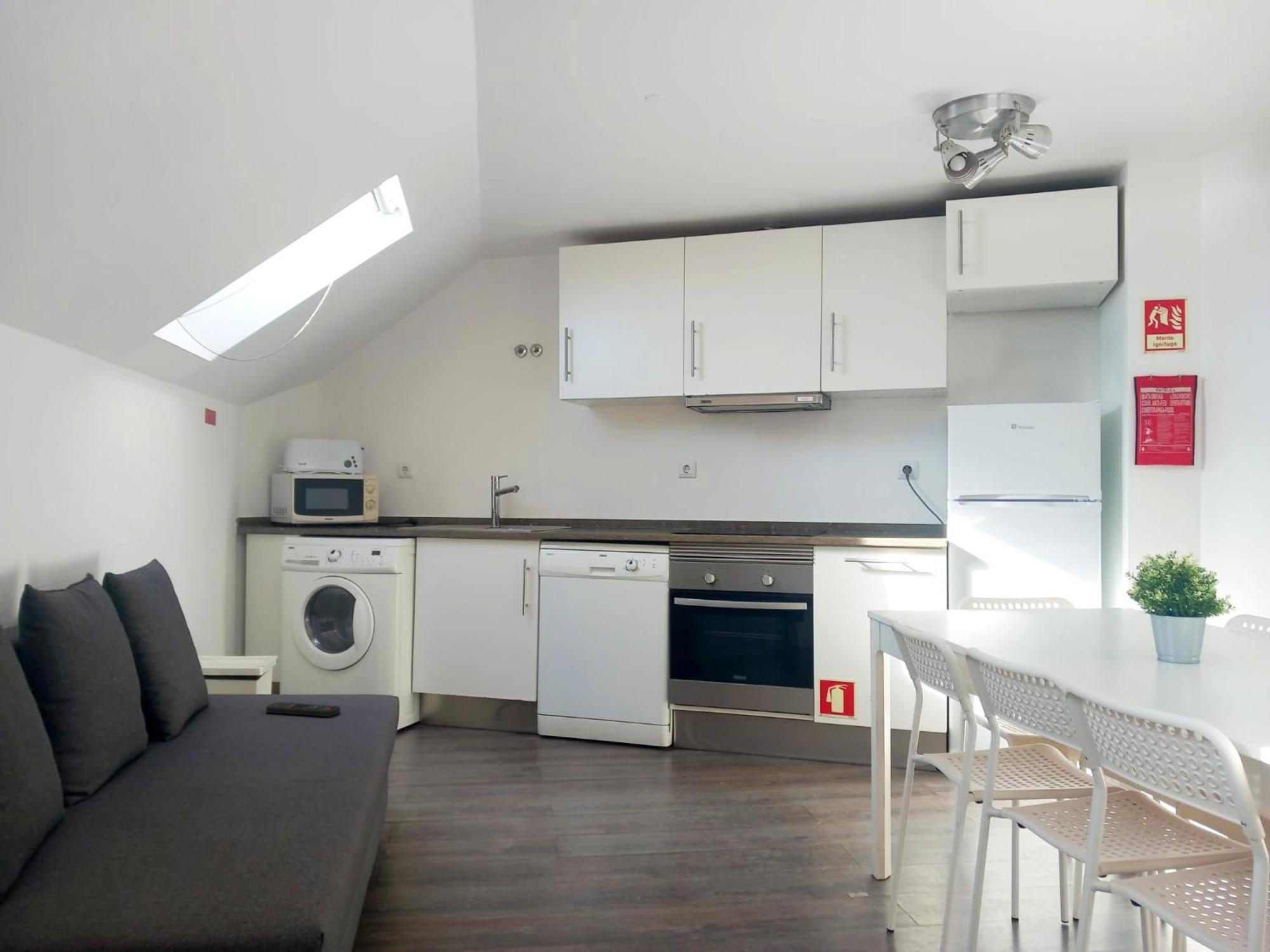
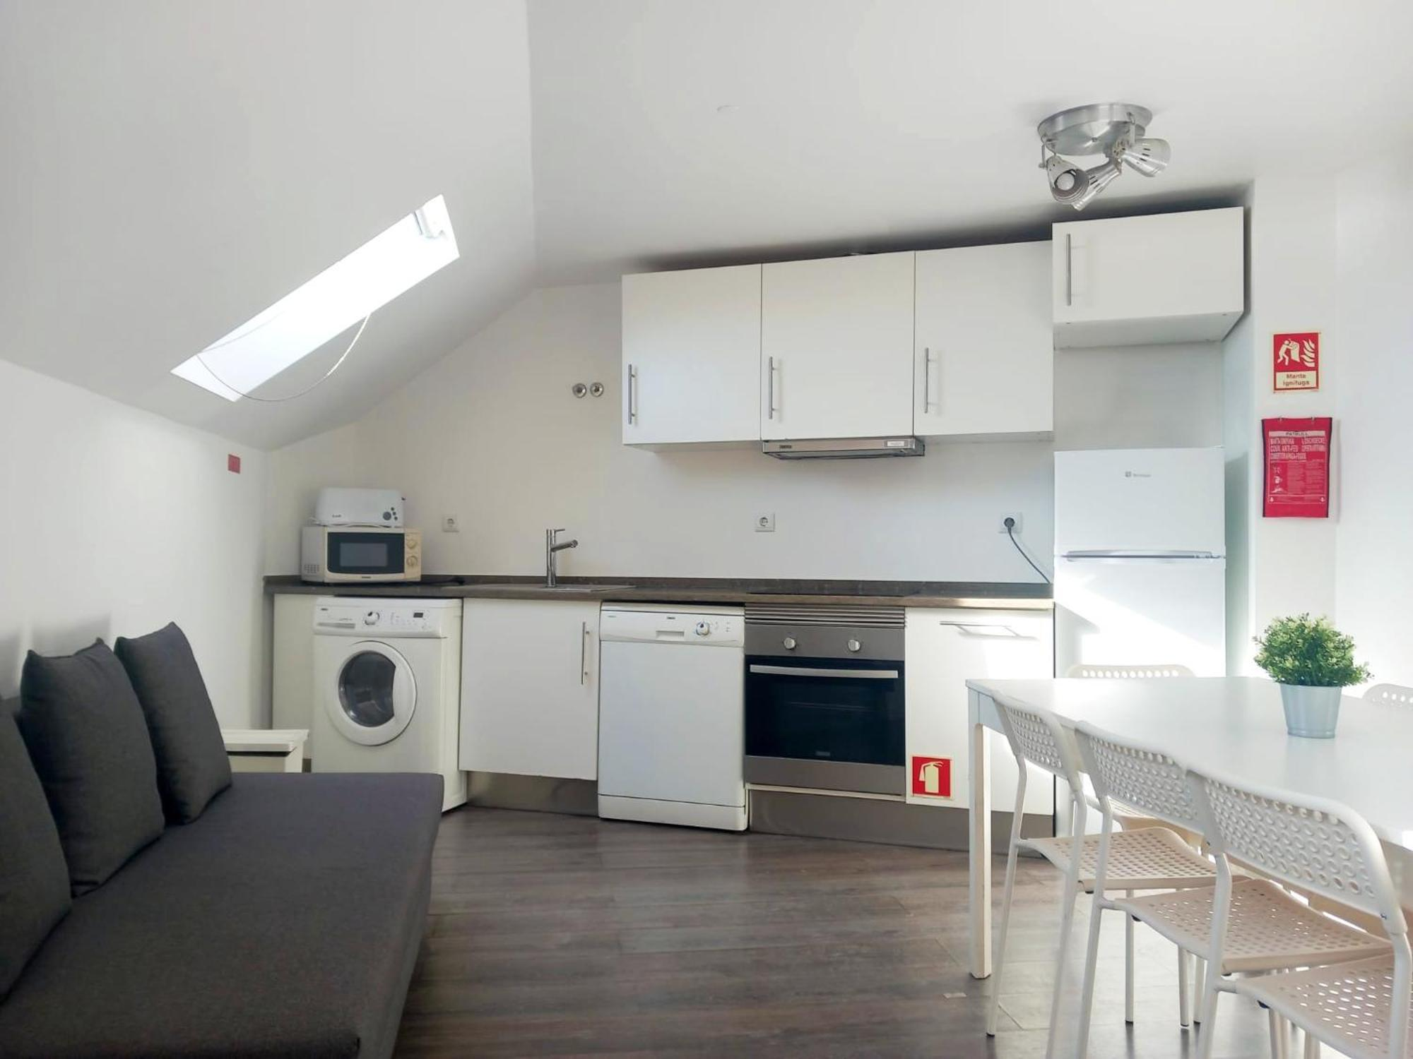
- remote control (303, 709)
